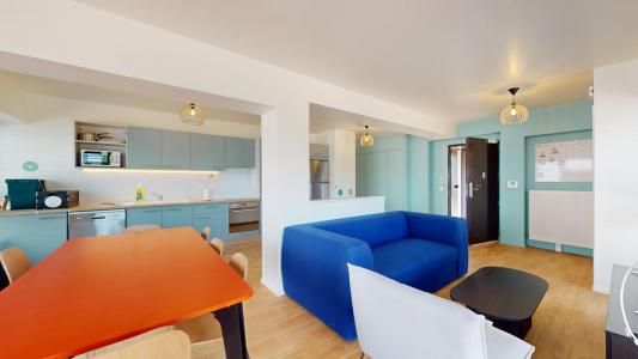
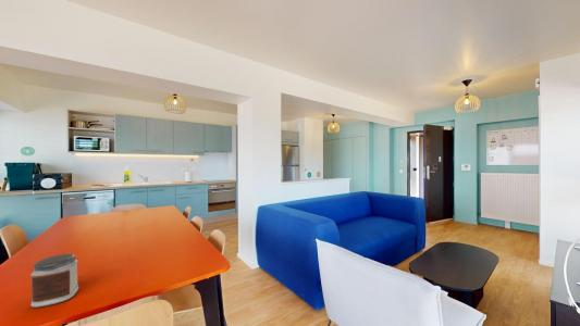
+ jar (55, 277)
